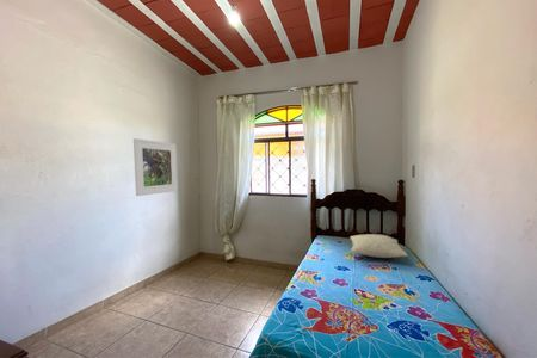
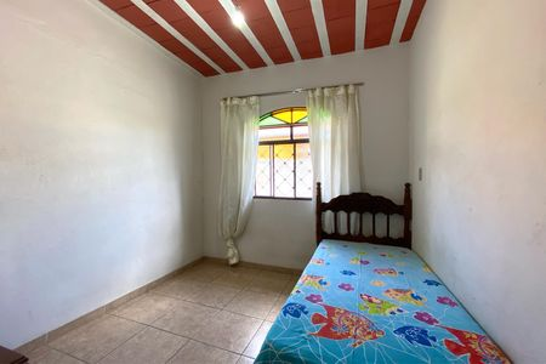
- pillow (375, 245)
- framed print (158, 167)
